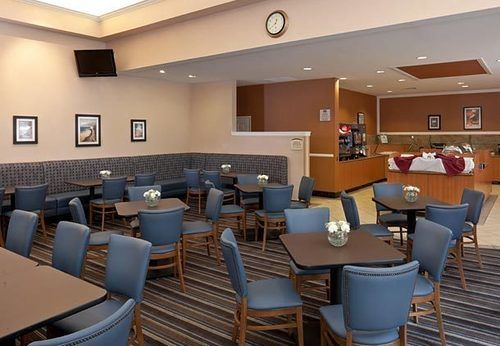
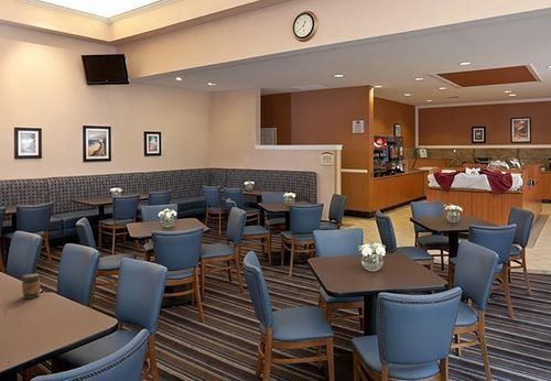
+ jar (31, 285)
